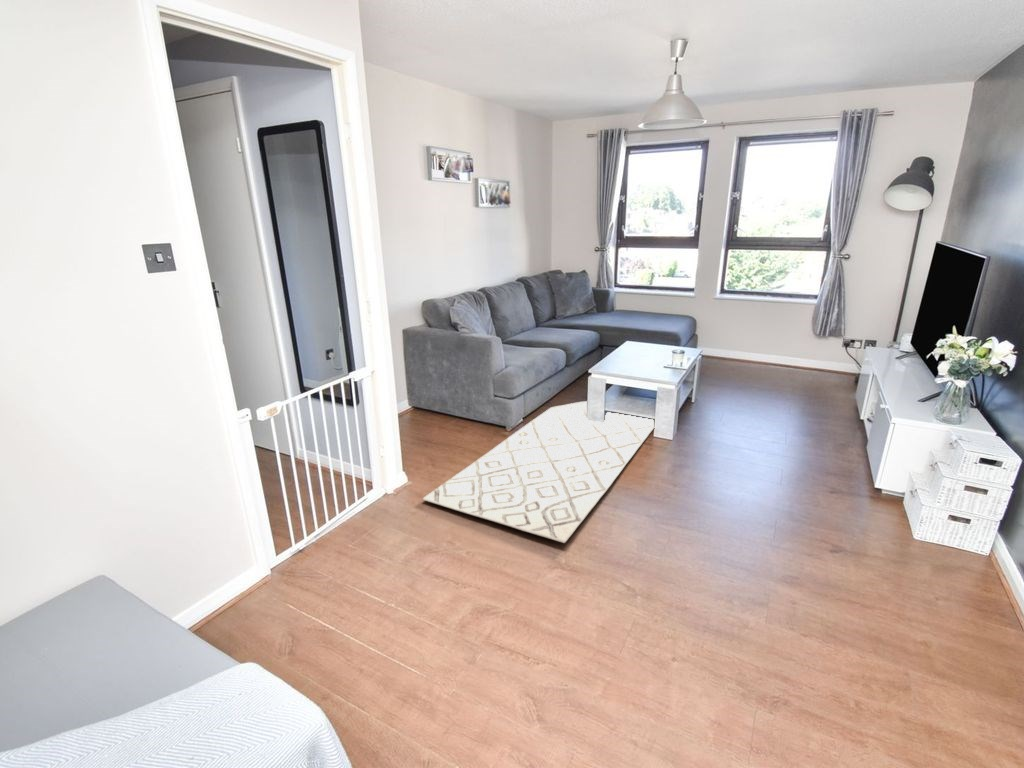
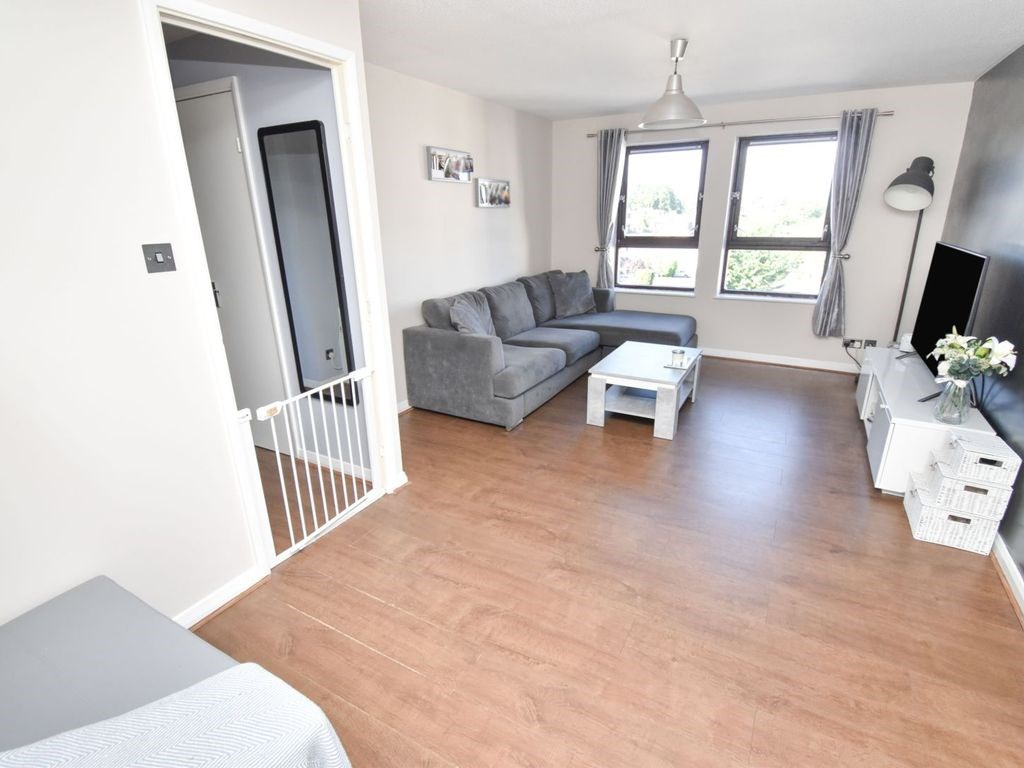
- rug (581, 434)
